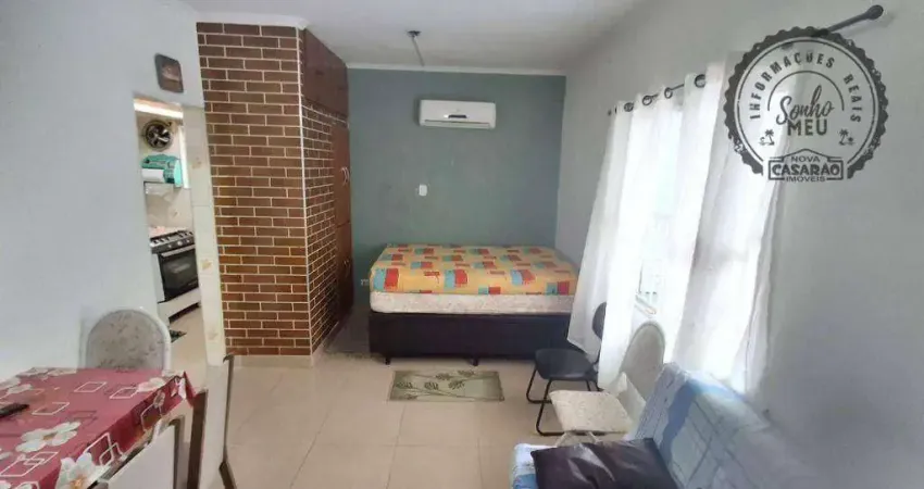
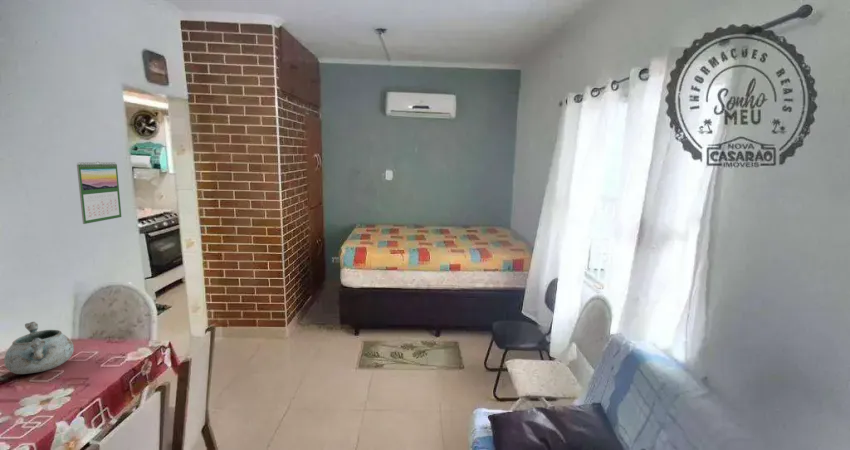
+ calendar (100, 191)
+ decorative bowl (39, 348)
